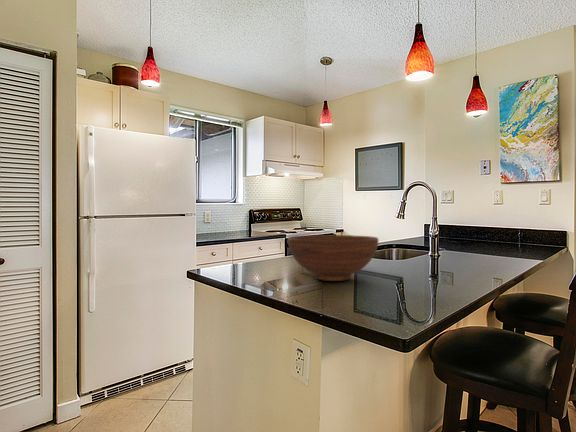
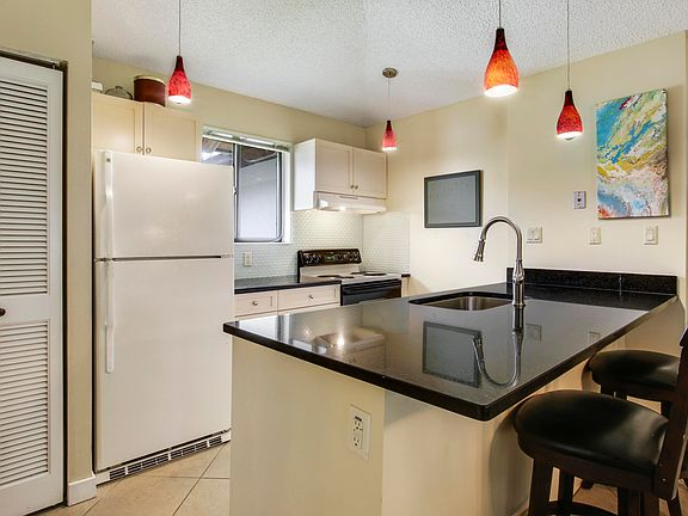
- fruit bowl (332, 258)
